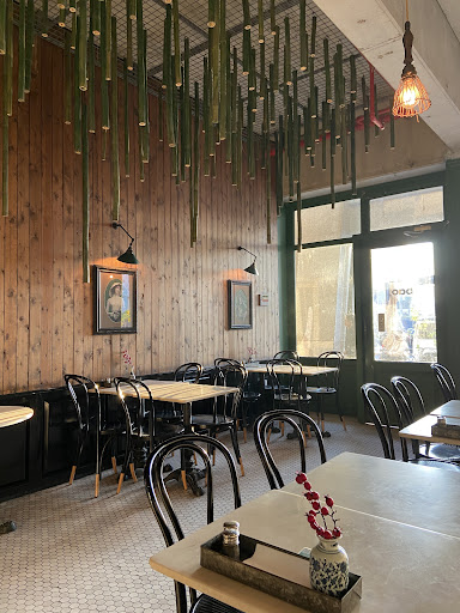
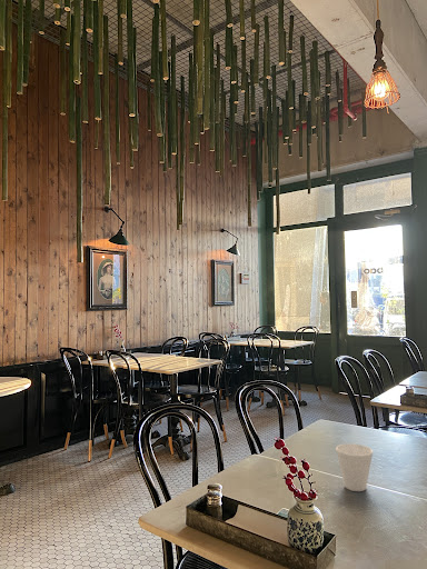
+ cup (355, 468)
